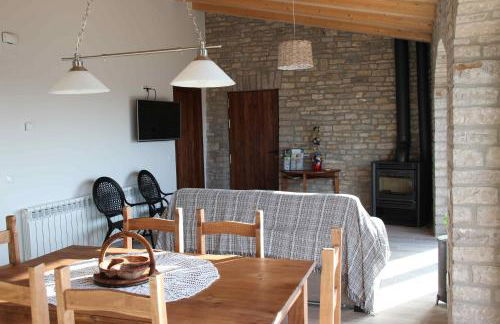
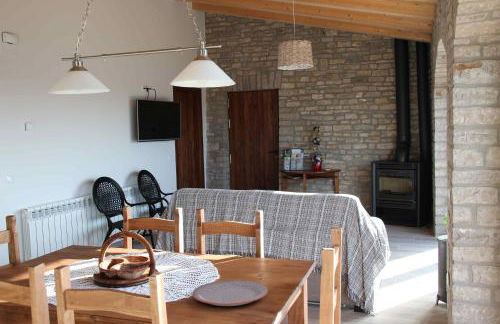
+ plate (230, 293)
